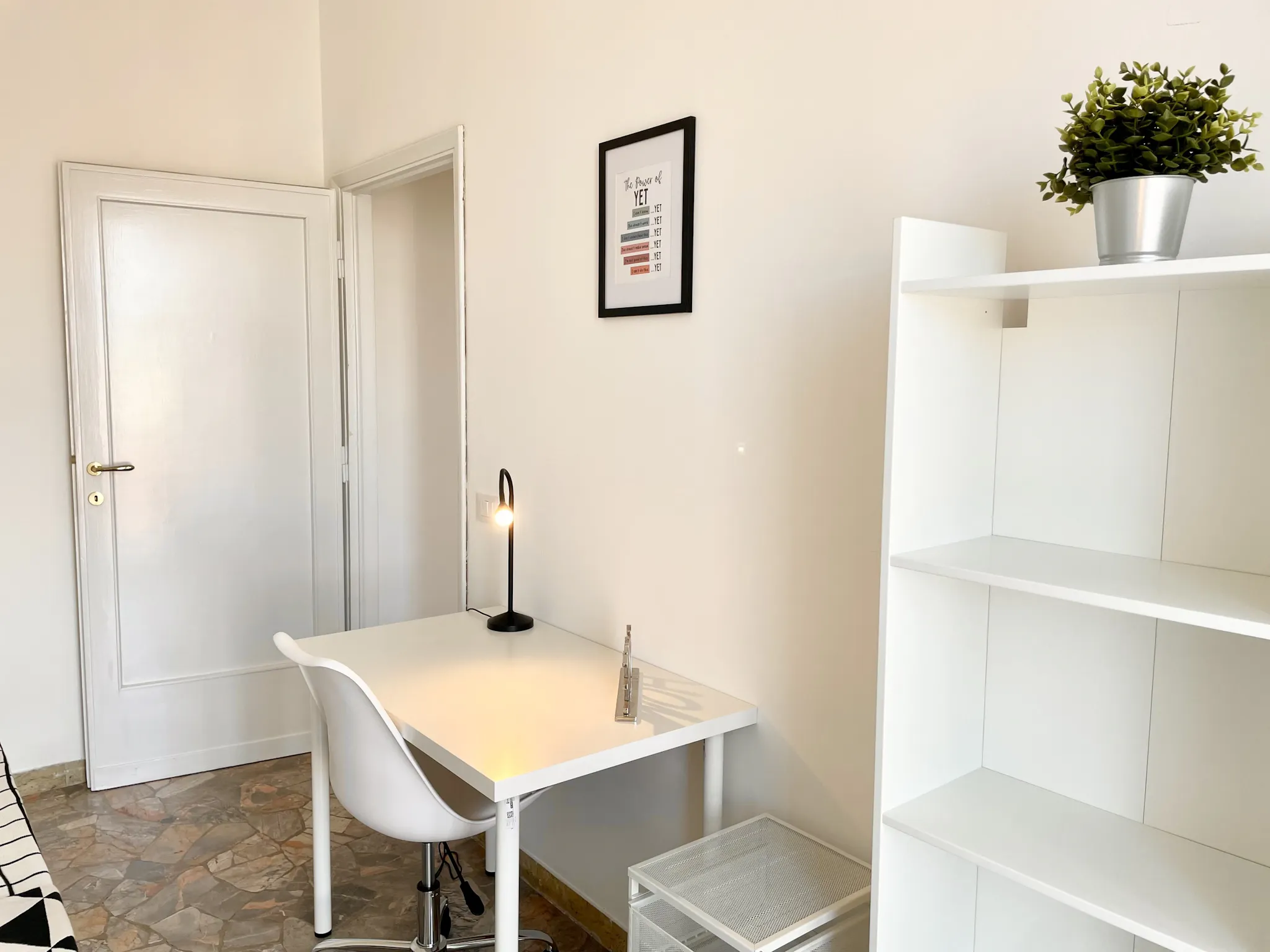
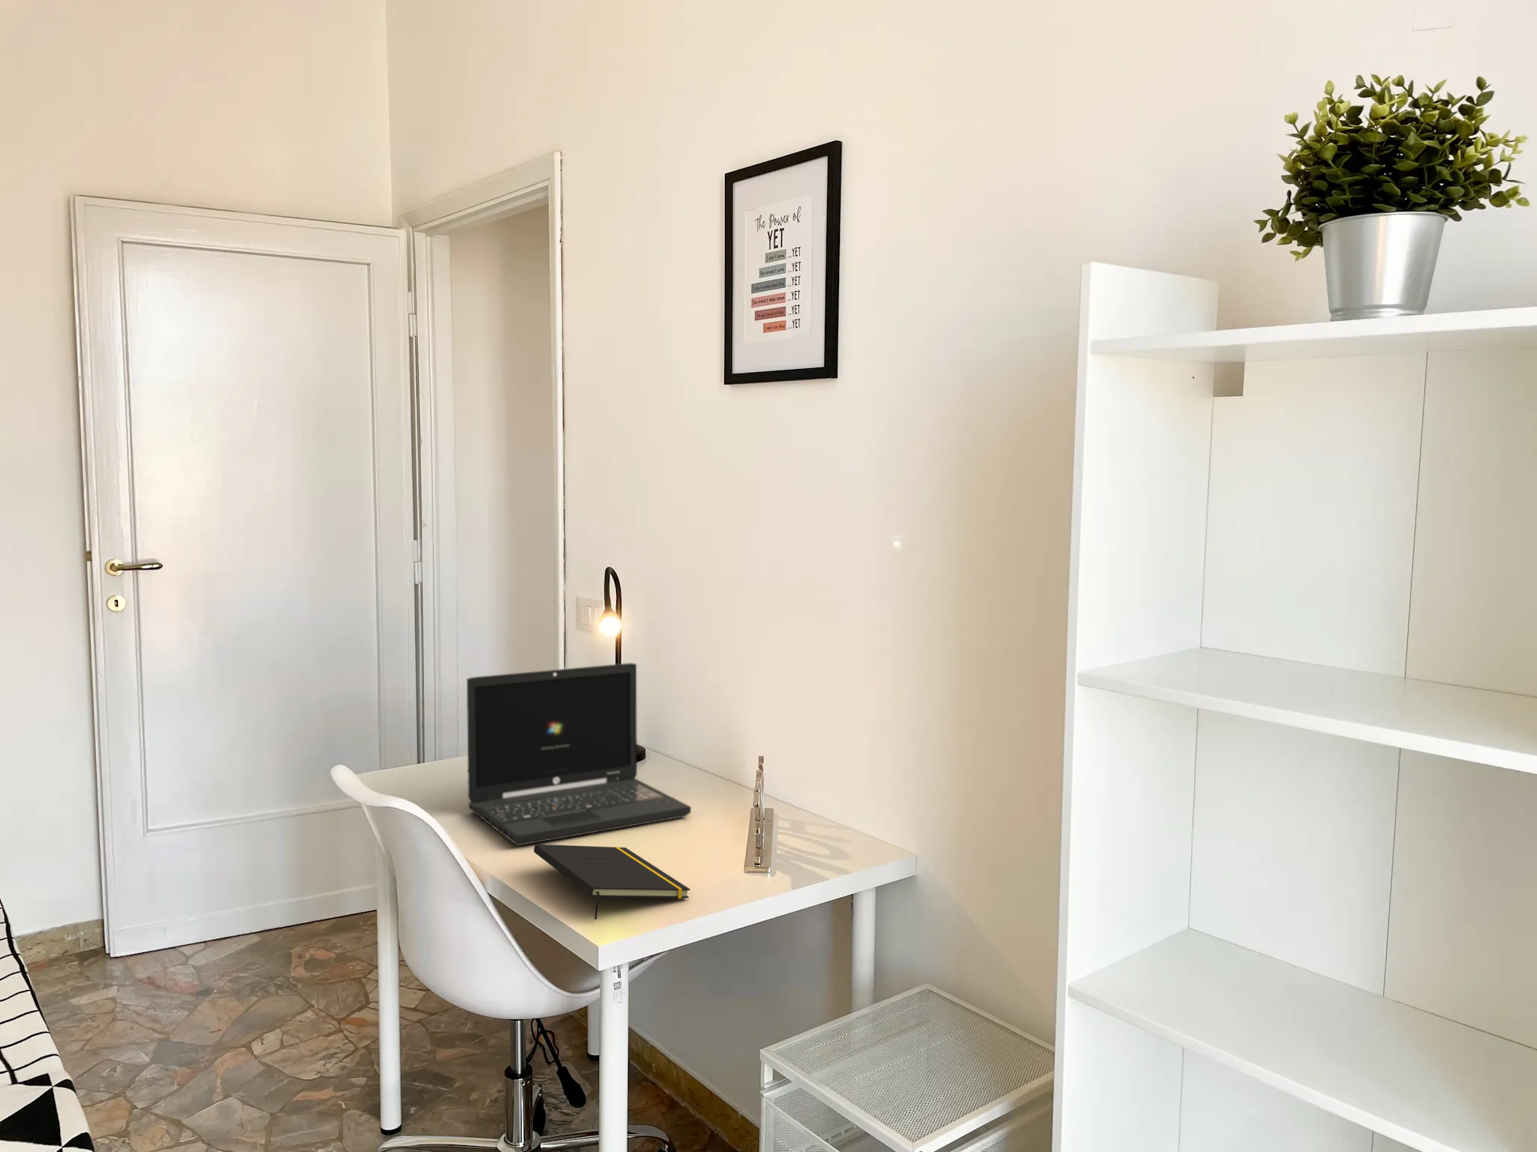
+ laptop (580, 747)
+ notepad (610, 870)
